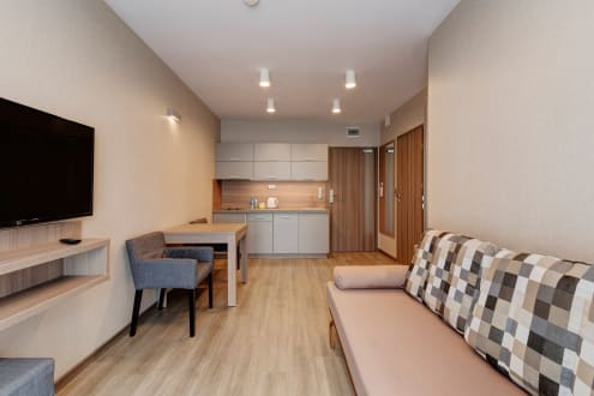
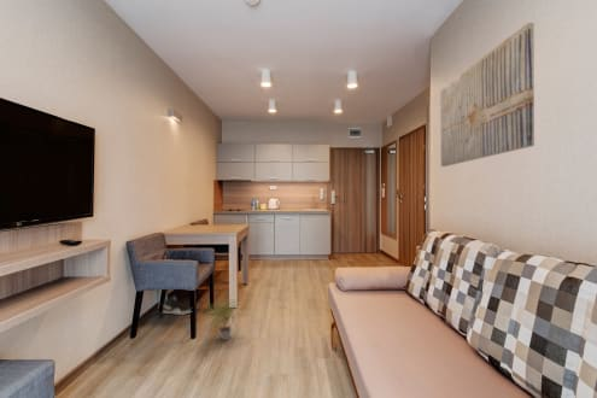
+ wall art (476, 111)
+ sneaker (177, 304)
+ potted plant (222, 316)
